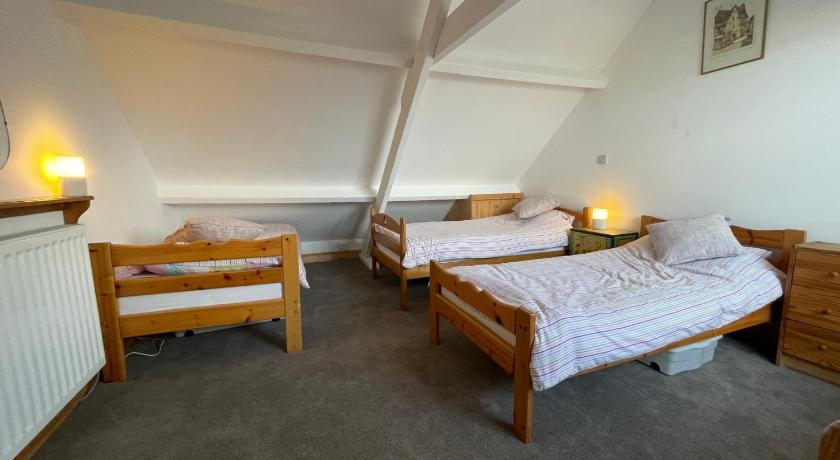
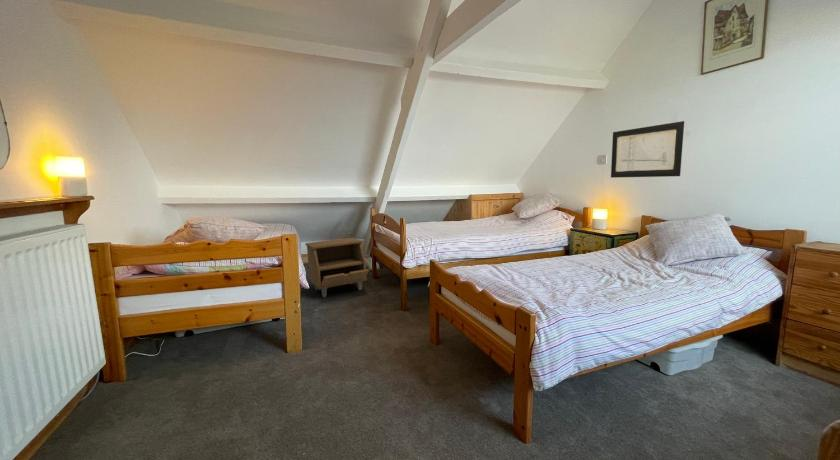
+ wall art (643, 152)
+ nightstand (338, 267)
